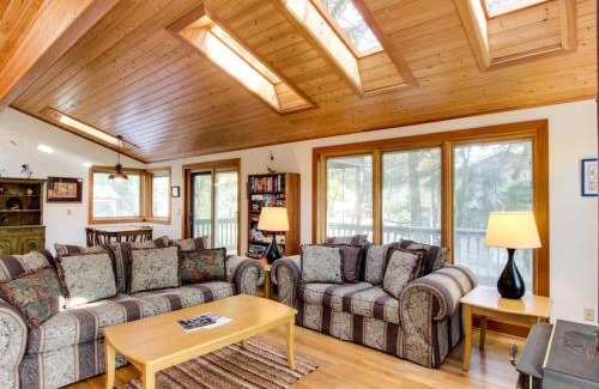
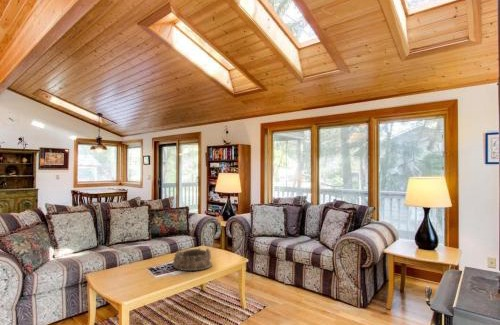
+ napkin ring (192, 258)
